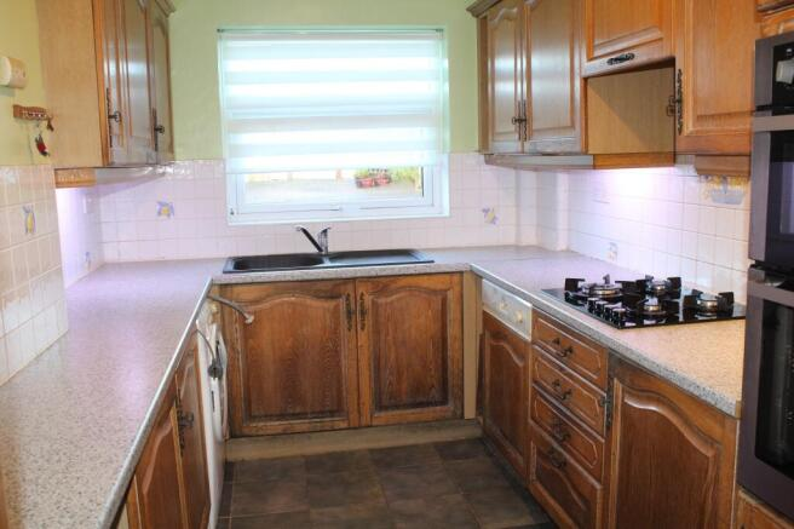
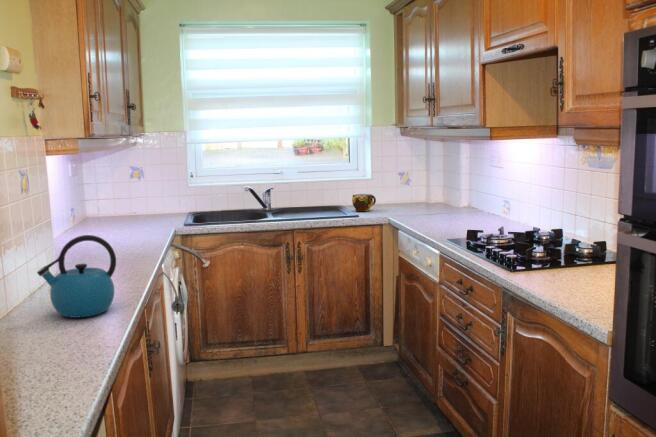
+ kettle (77, 274)
+ cup (363, 202)
